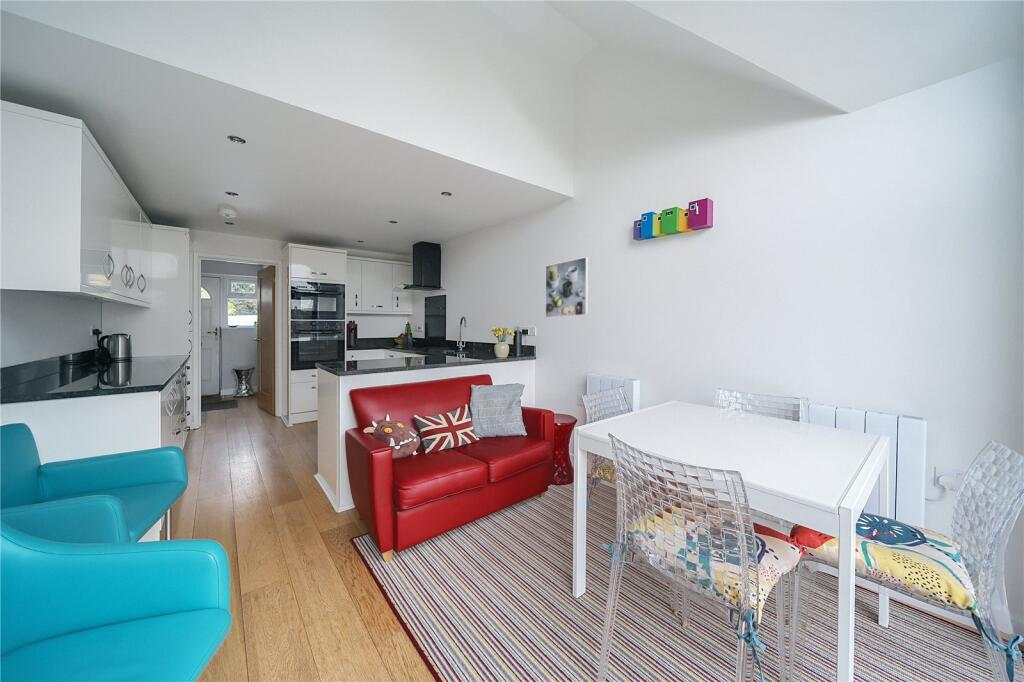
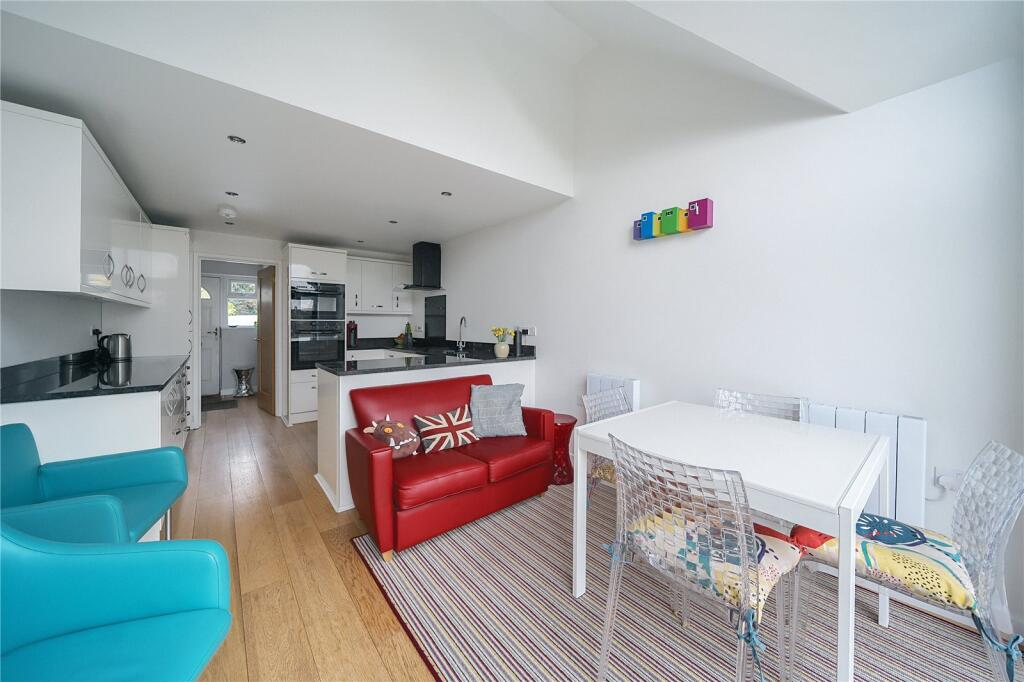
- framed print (565, 289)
